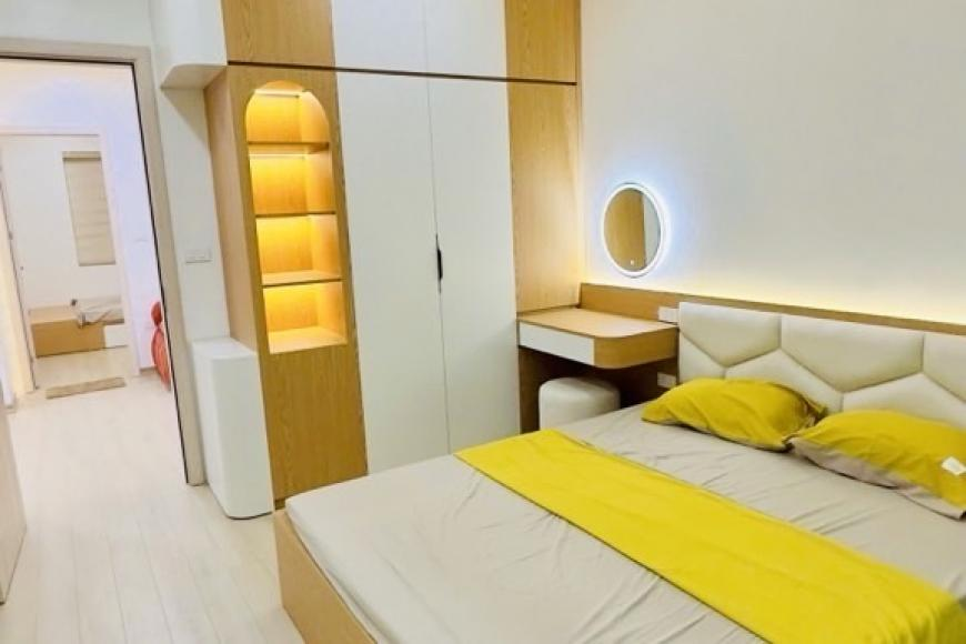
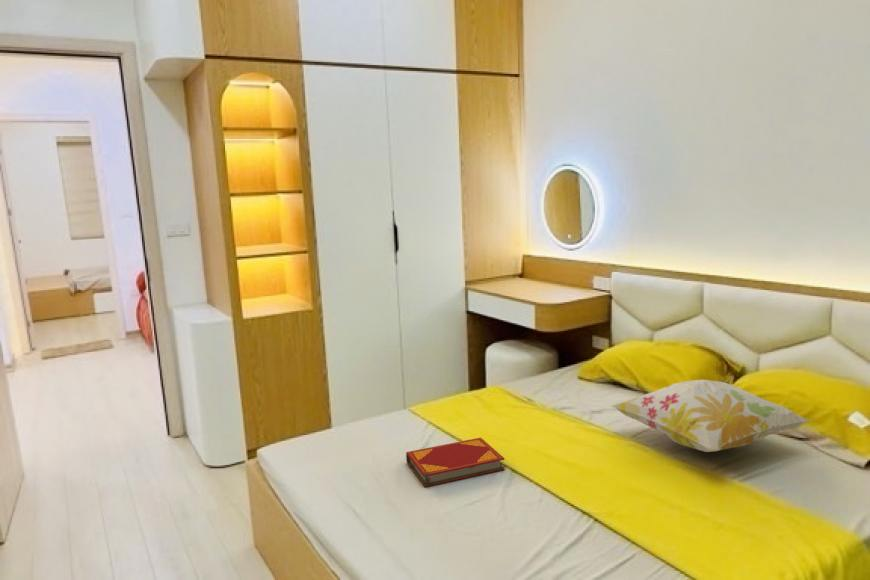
+ hardback book (454, 460)
+ decorative pillow (705, 413)
